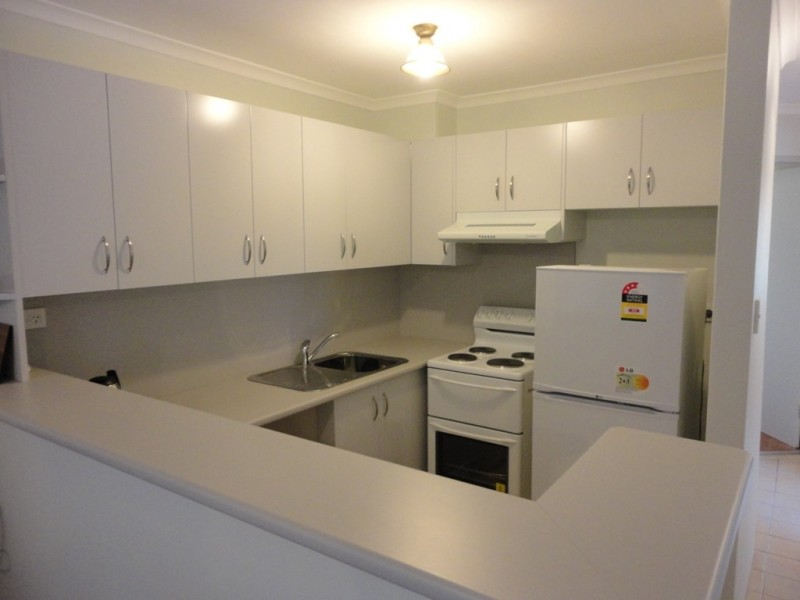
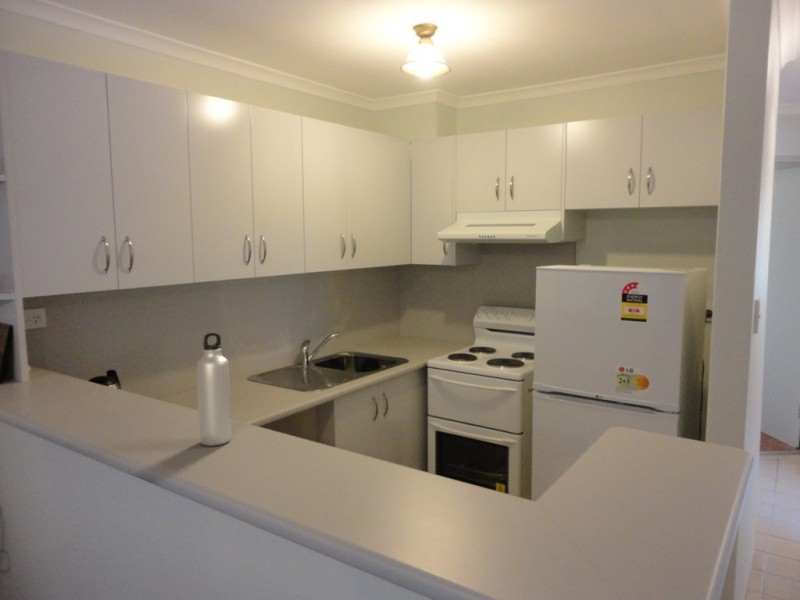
+ water bottle (213, 387)
